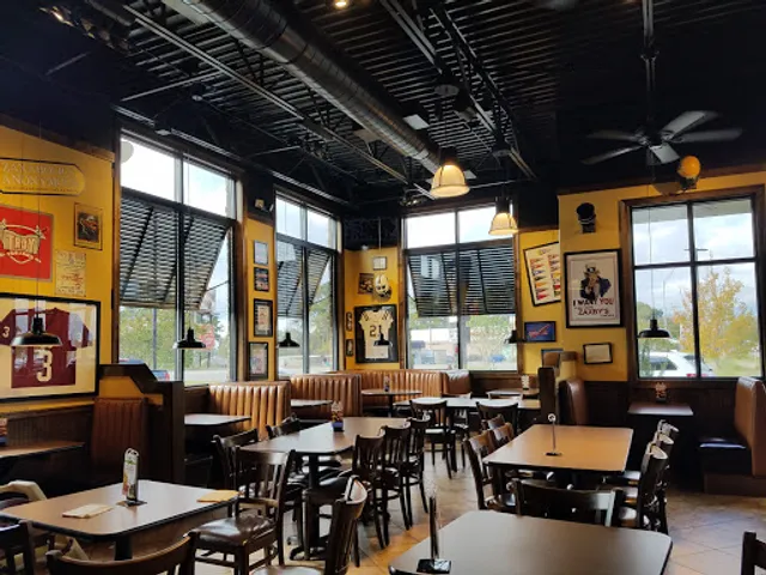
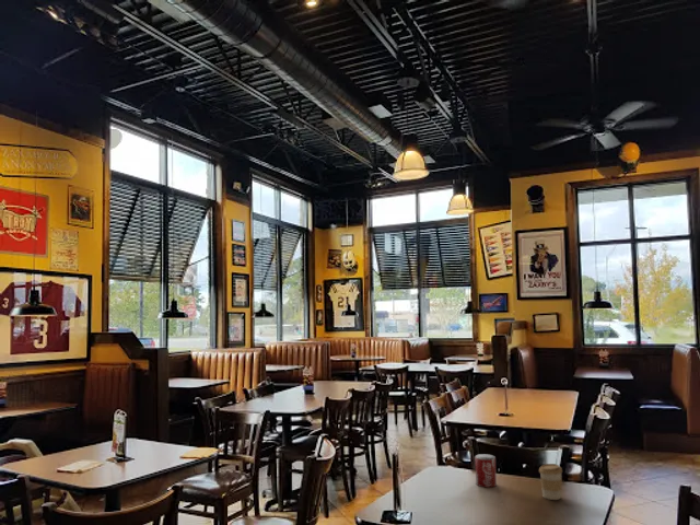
+ coffee cup (550, 480)
+ soda can (486, 470)
